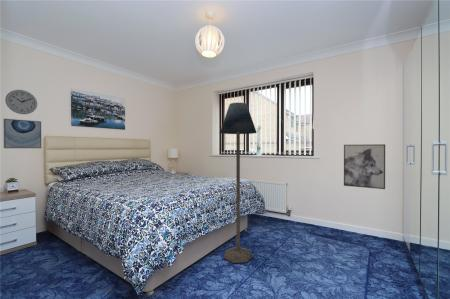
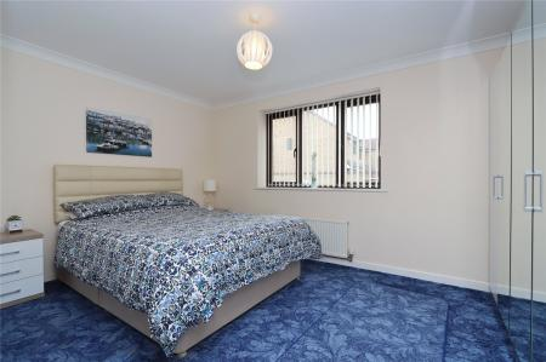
- floor lamp (237, 179)
- wall clock (22, 102)
- wall art (23, 134)
- wall art (363, 165)
